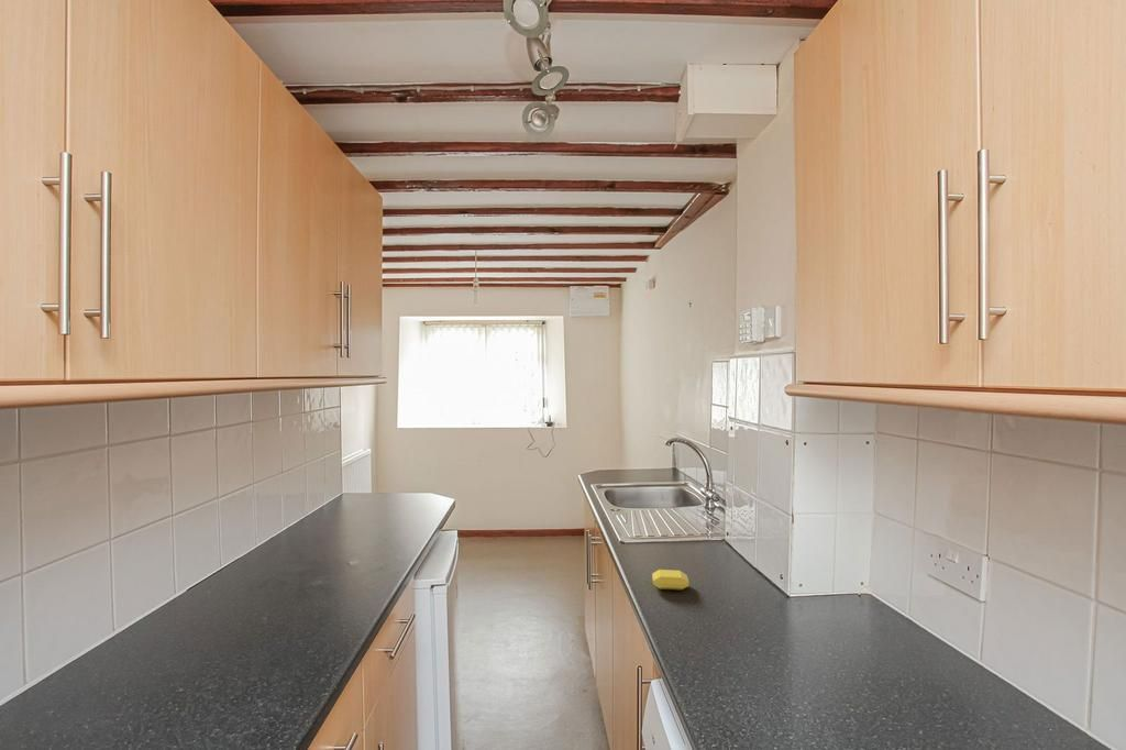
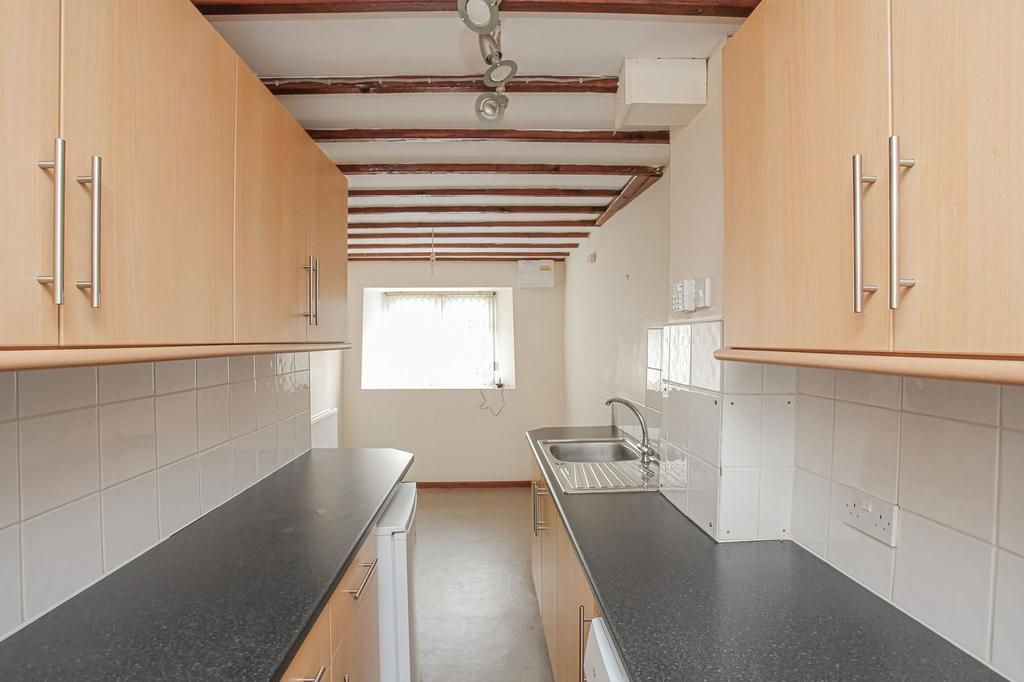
- soap bar (670, 580)
